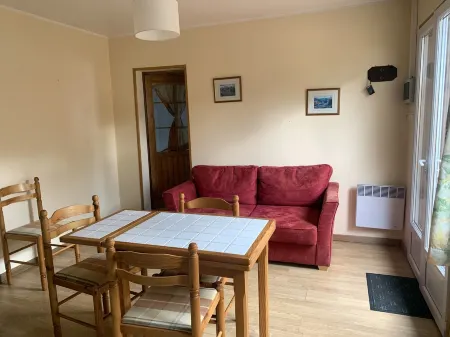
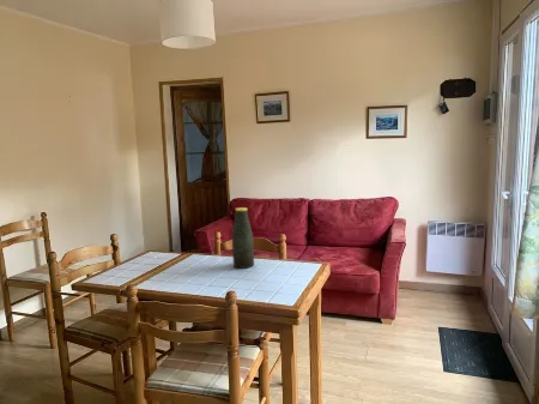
+ bottle (242, 236)
